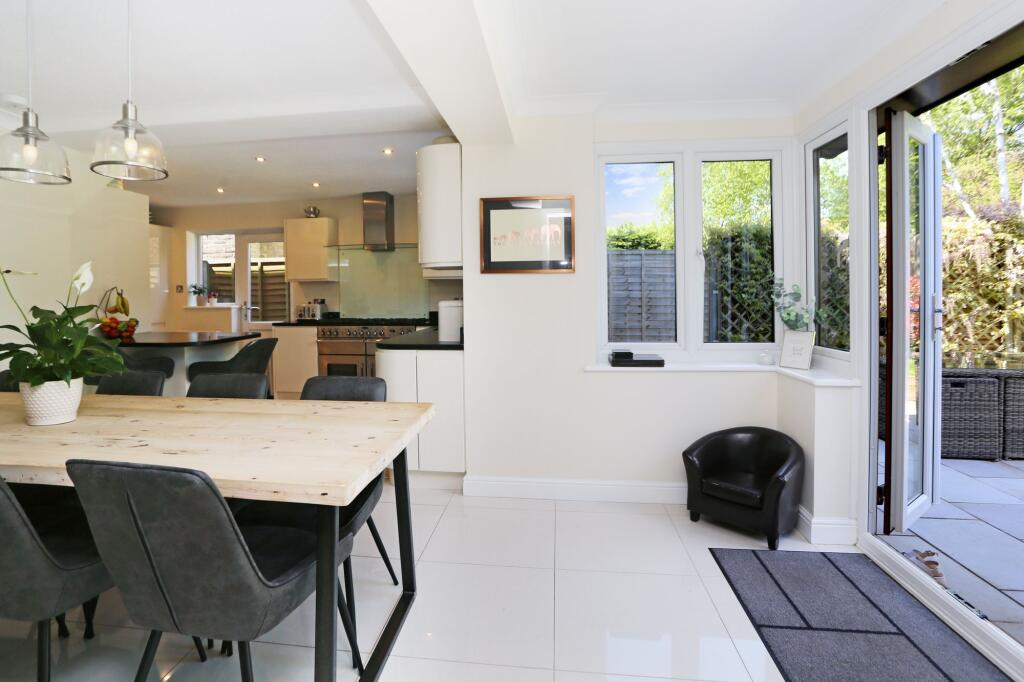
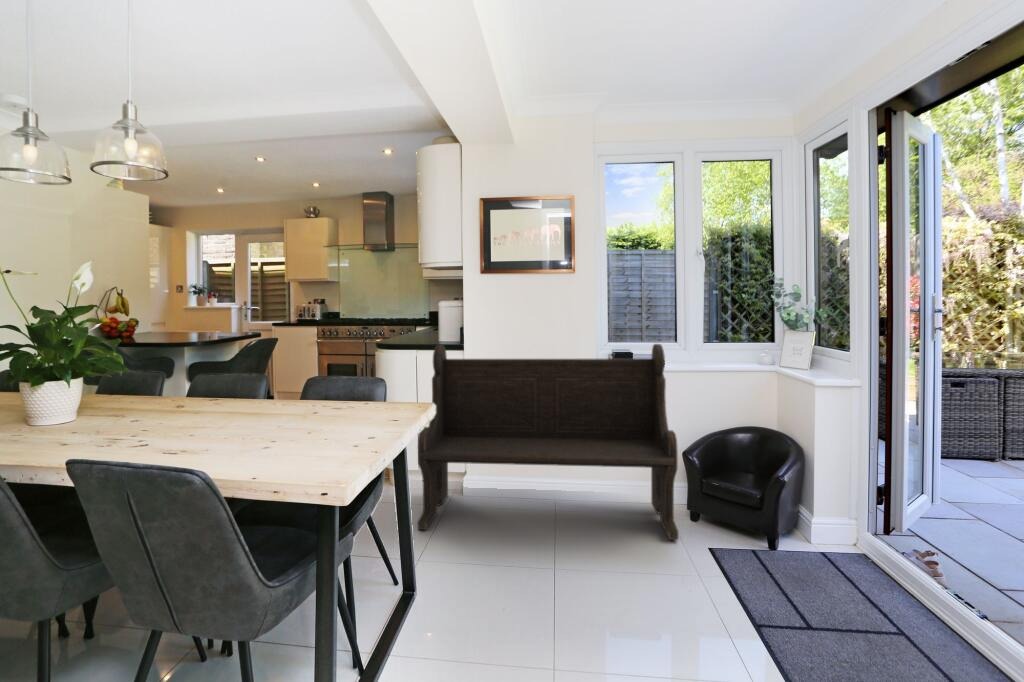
+ bench (545, 431)
